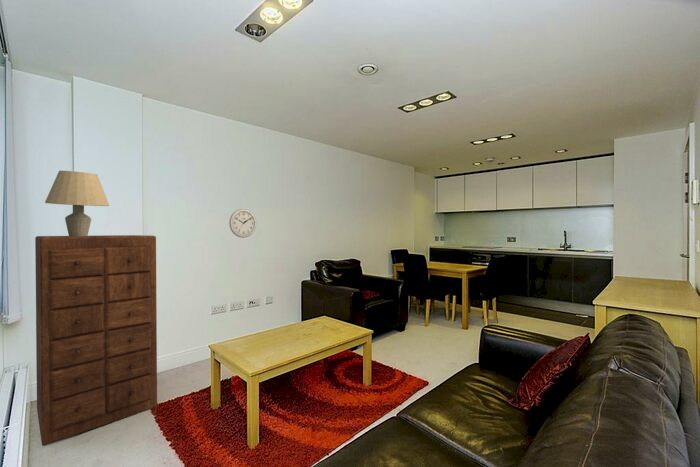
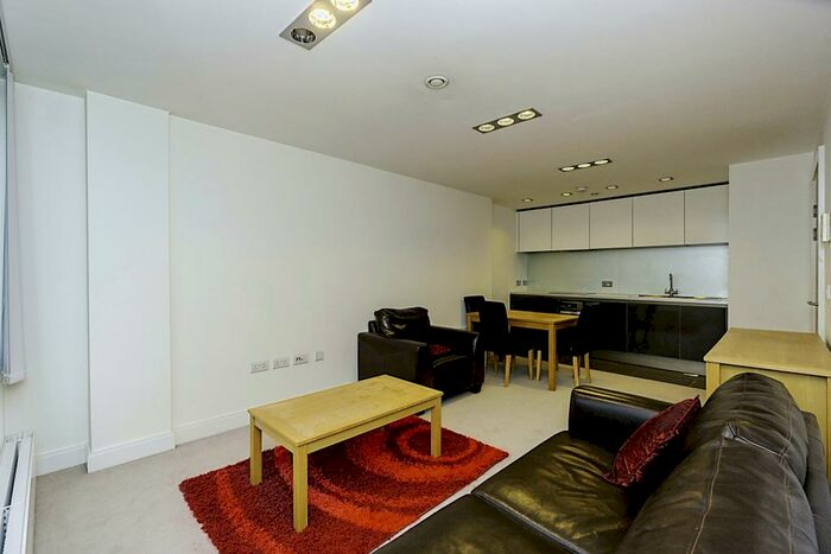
- wall clock (243, 223)
- dresser (97, 322)
- table lamp (78, 204)
